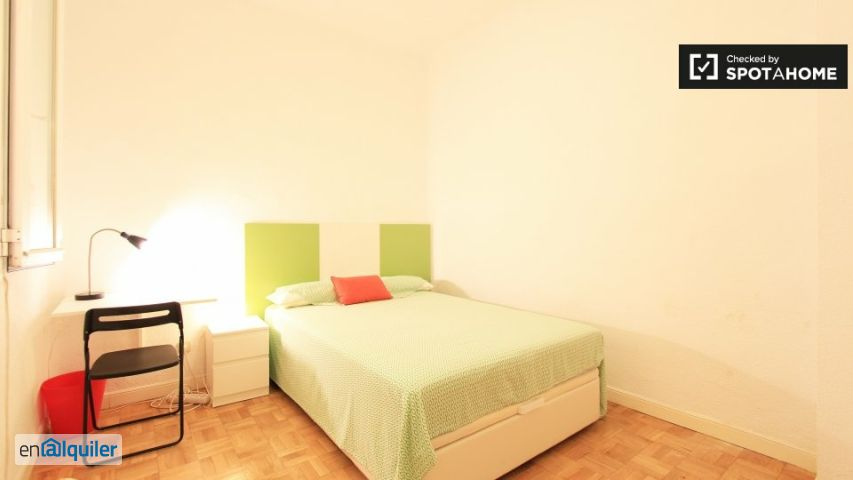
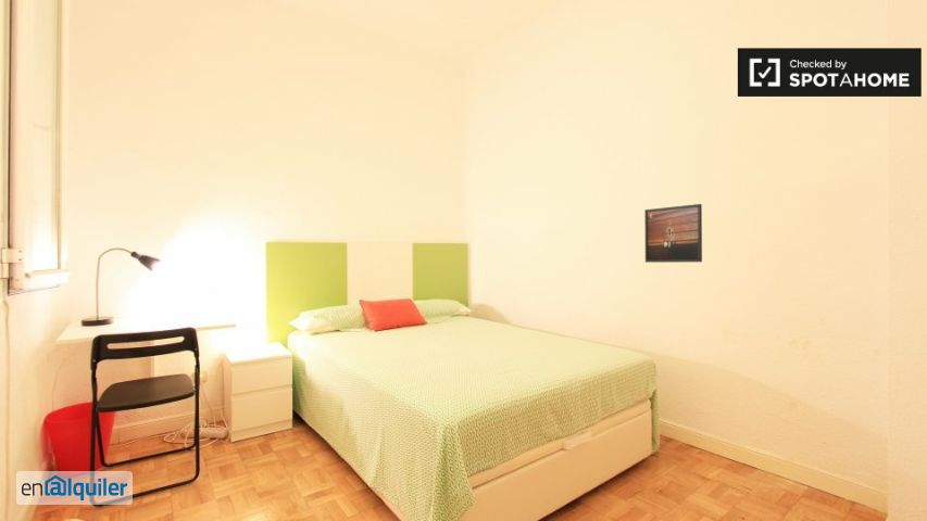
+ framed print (672, 234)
